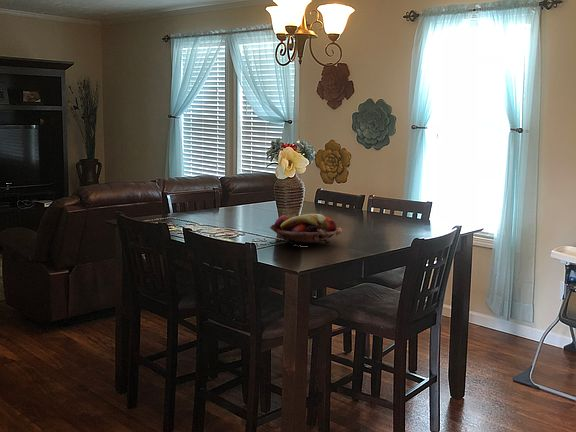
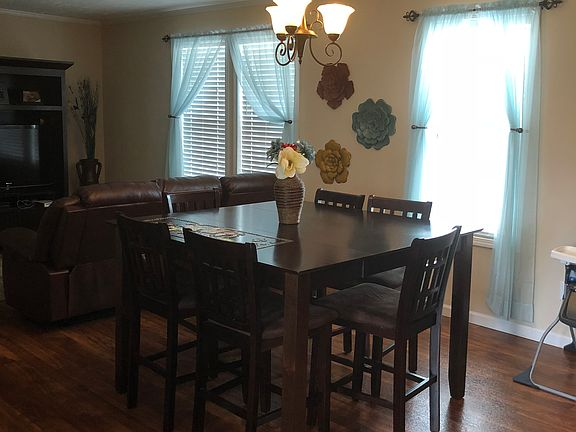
- fruit basket (307, 227)
